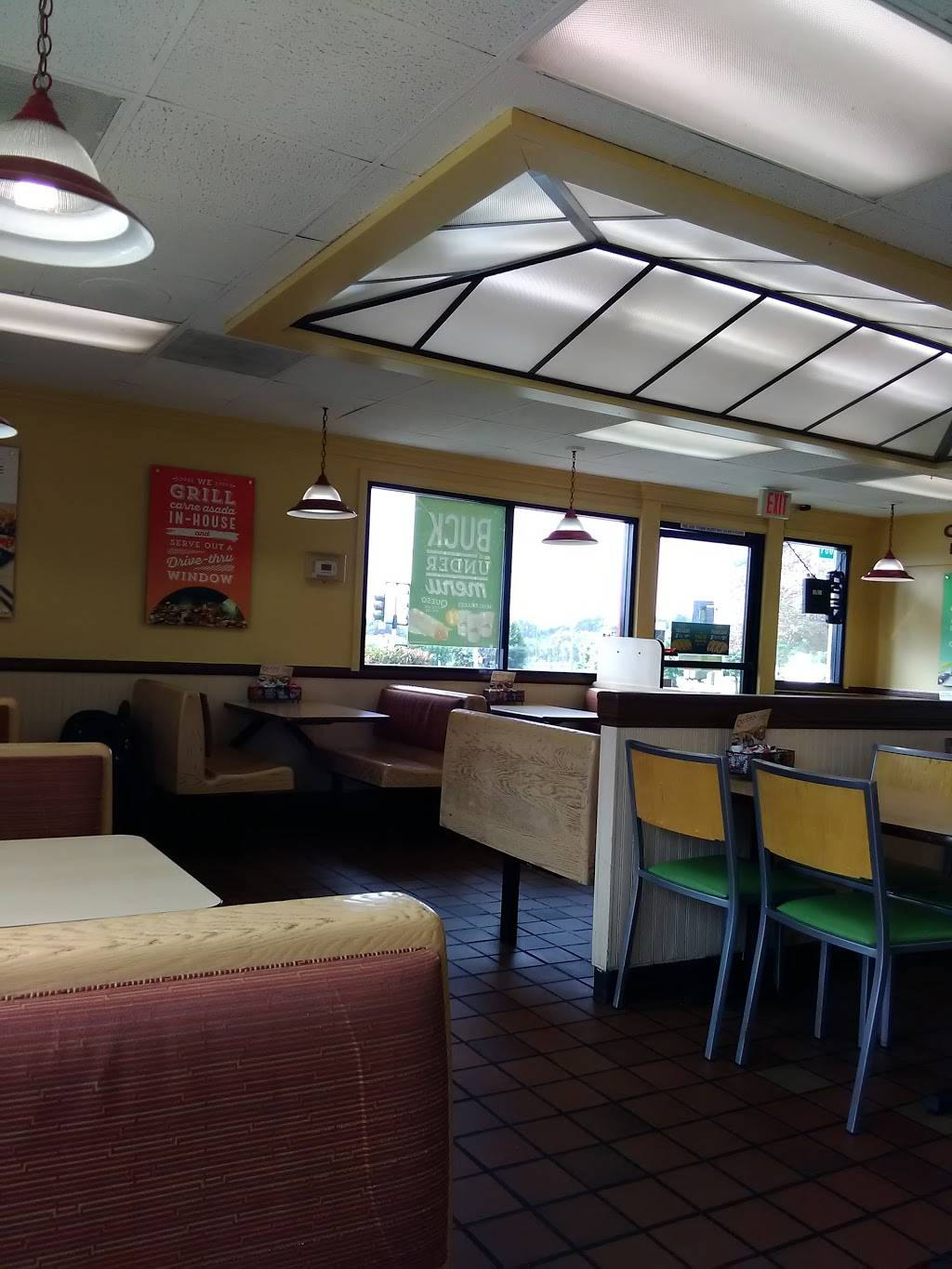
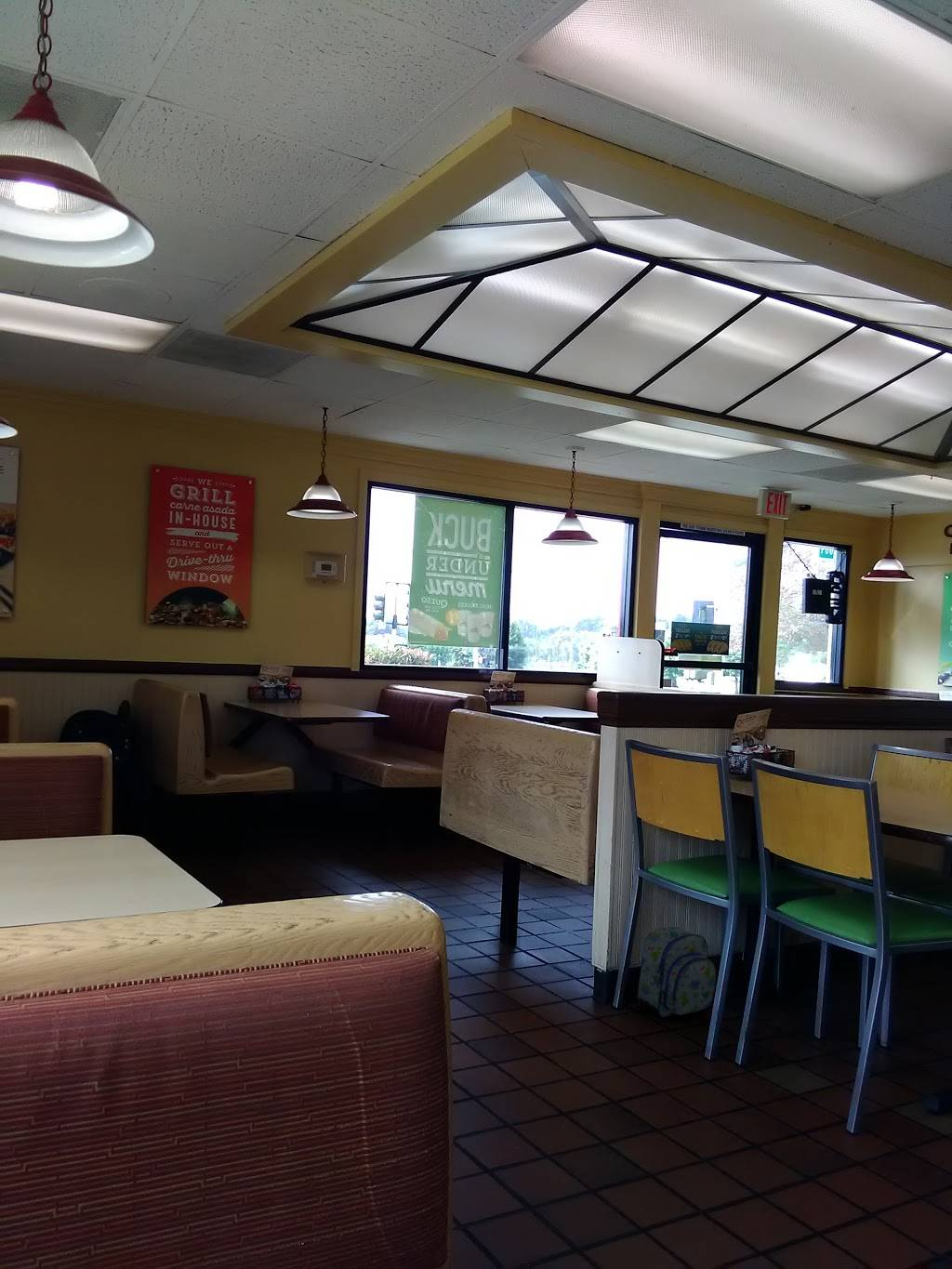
+ backpack (679, 971)
